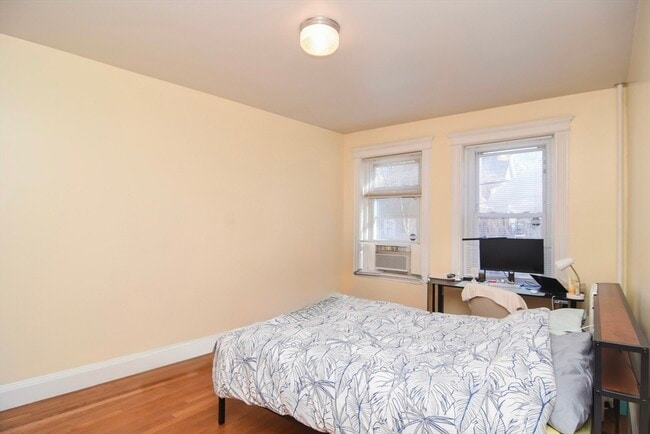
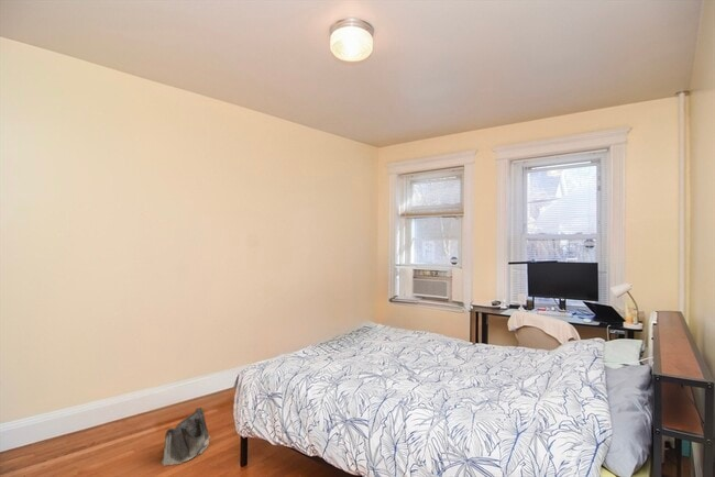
+ saddlebag (186, 433)
